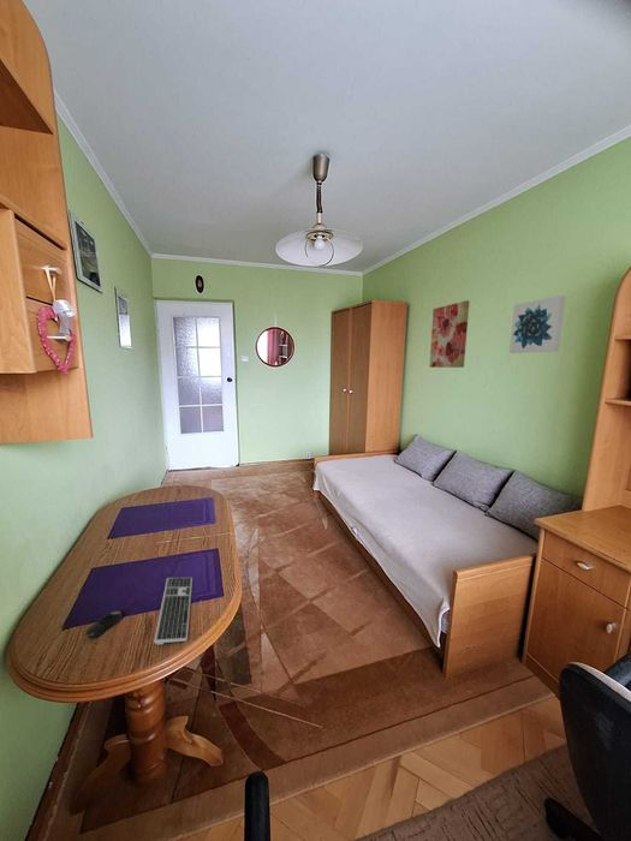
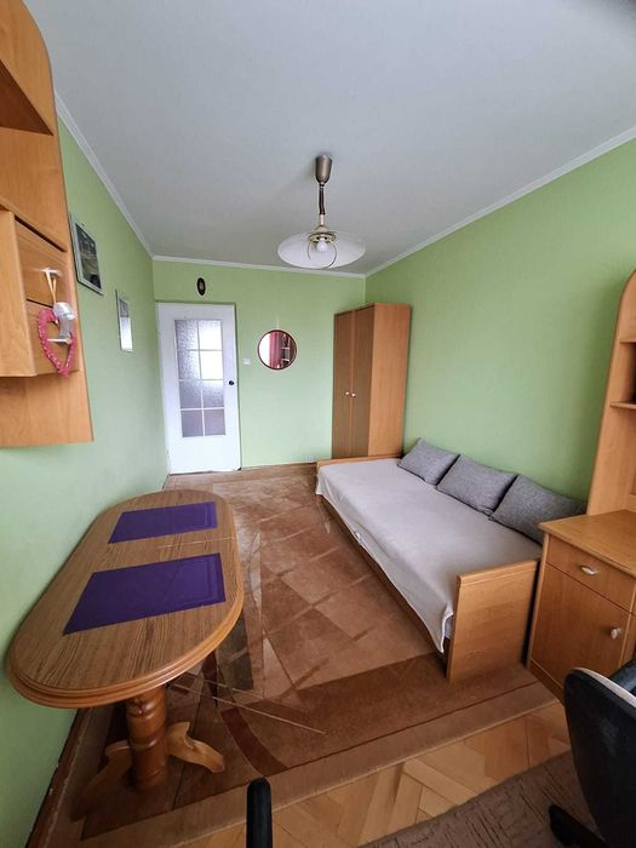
- wall art (447, 336)
- computer mouse (112, 615)
- keyboard (175, 606)
- wall art (535, 327)
